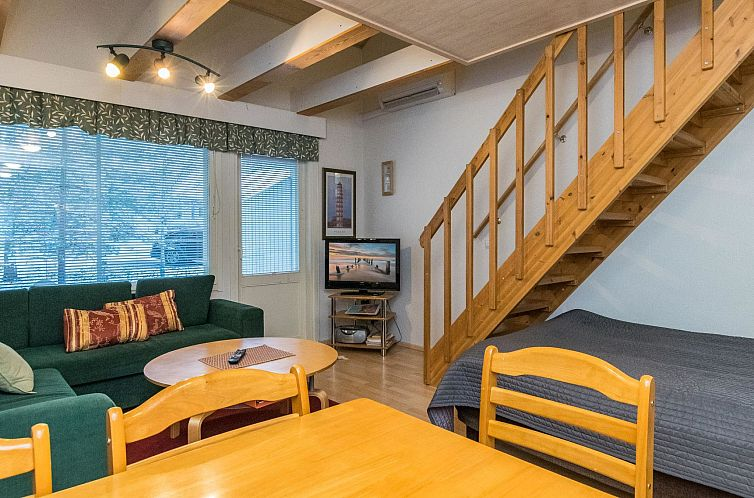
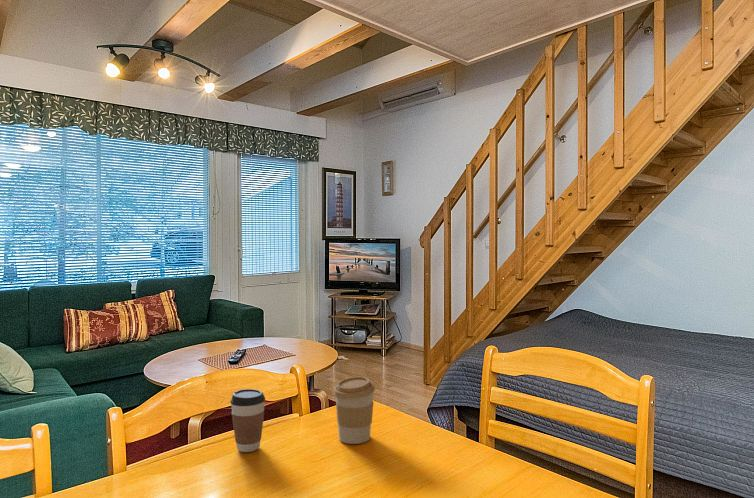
+ coffee cup (248, 420)
+ coffee cup (354, 408)
